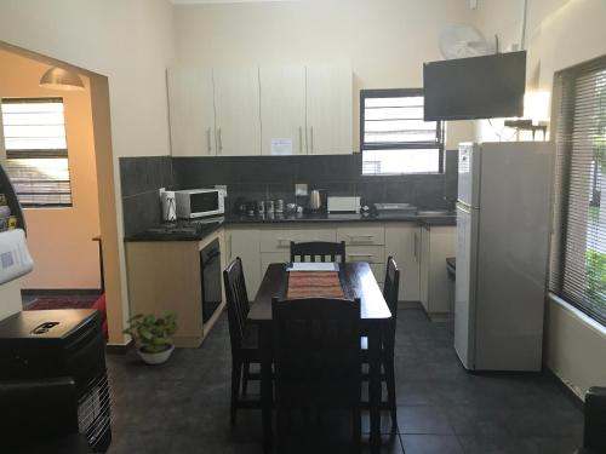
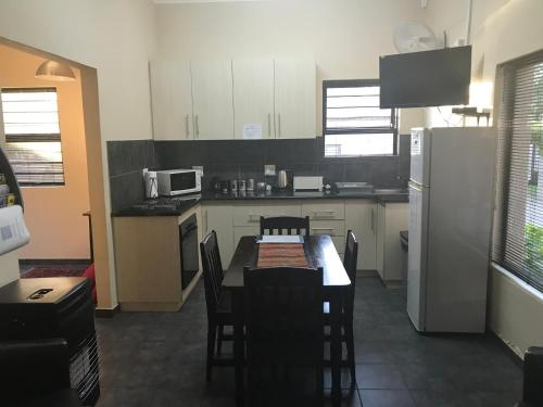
- potted plant (152, 335)
